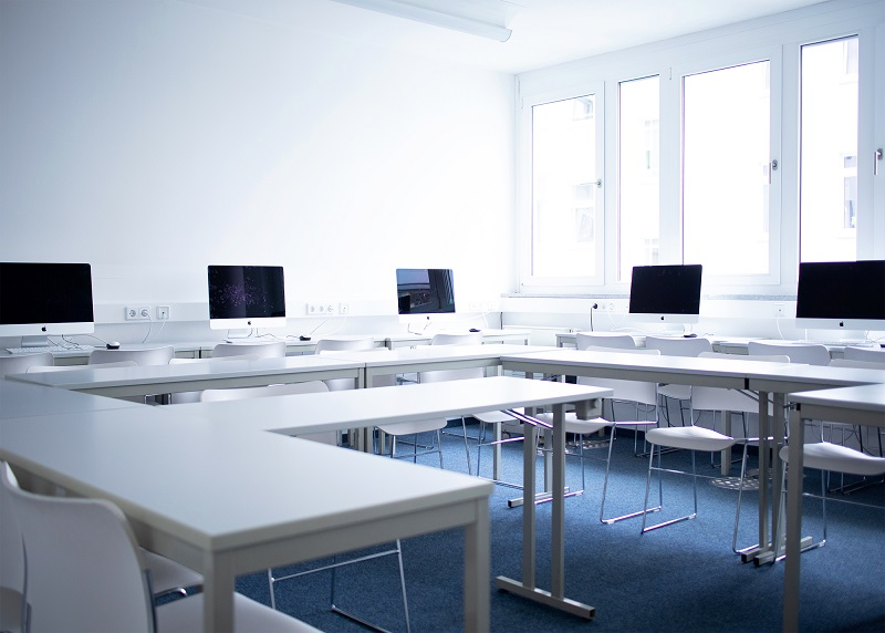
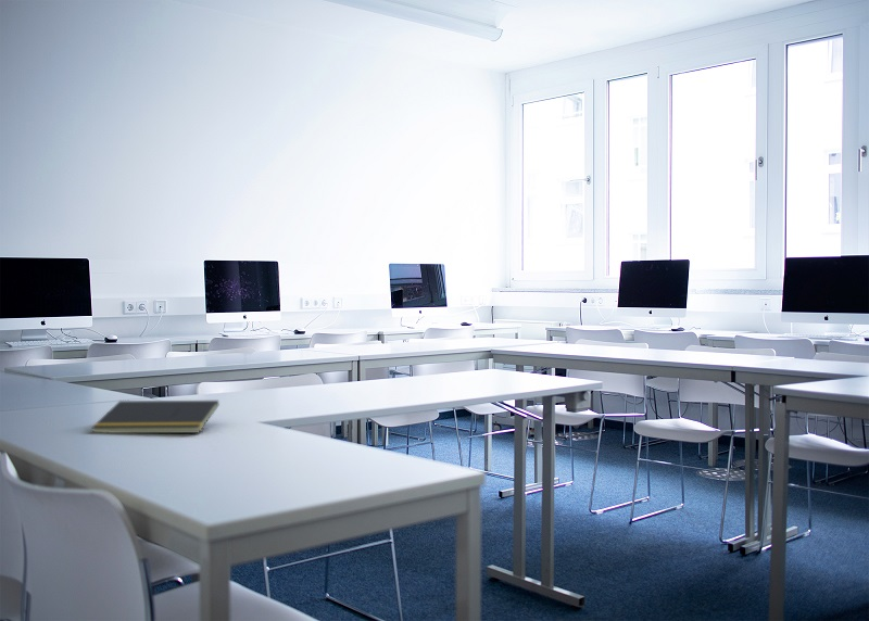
+ notepad (158, 416)
